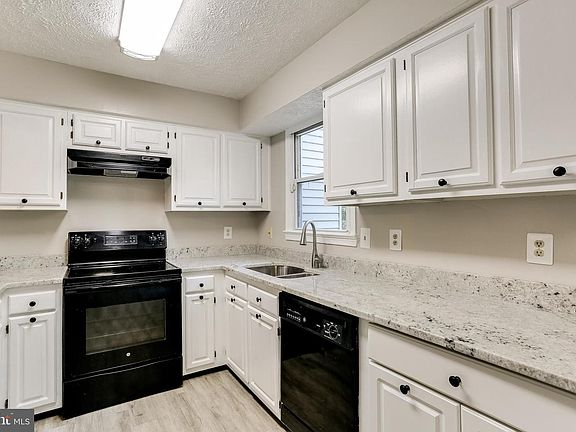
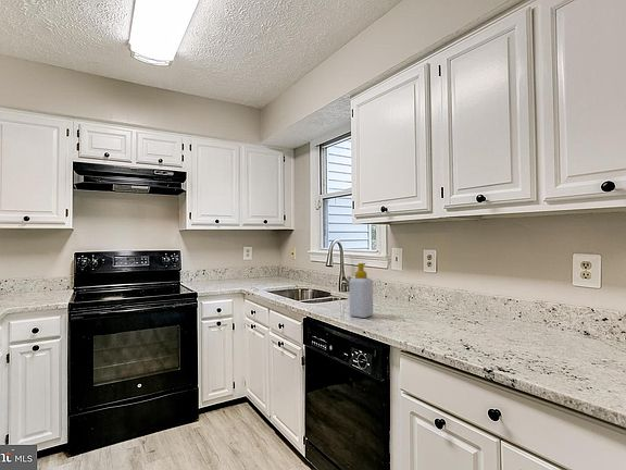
+ soap bottle (361, 289)
